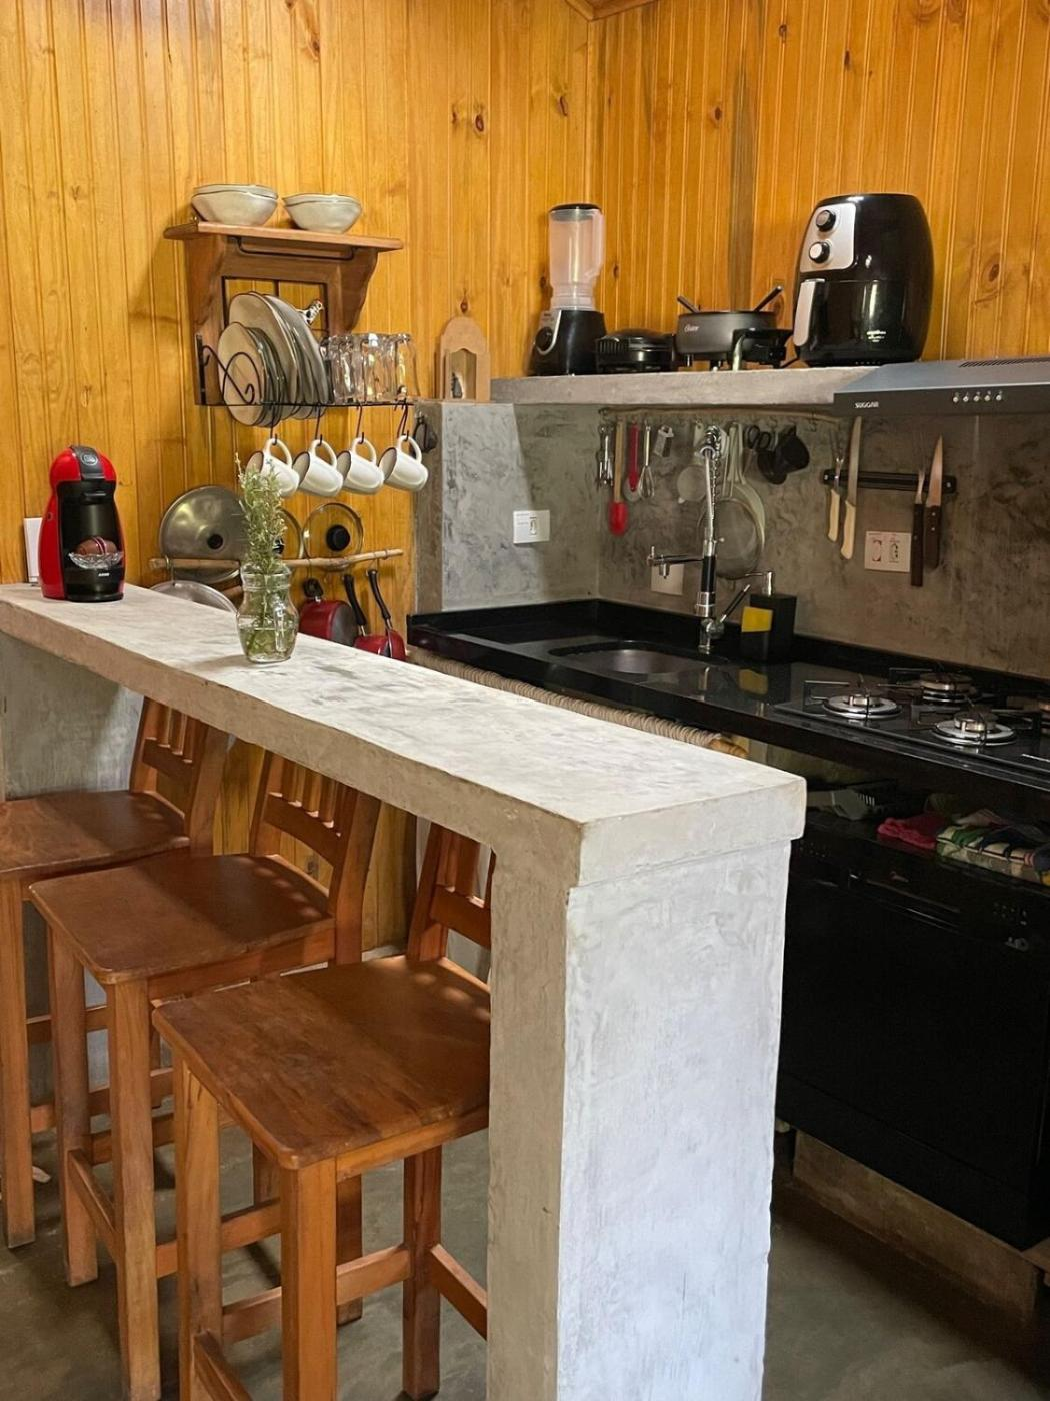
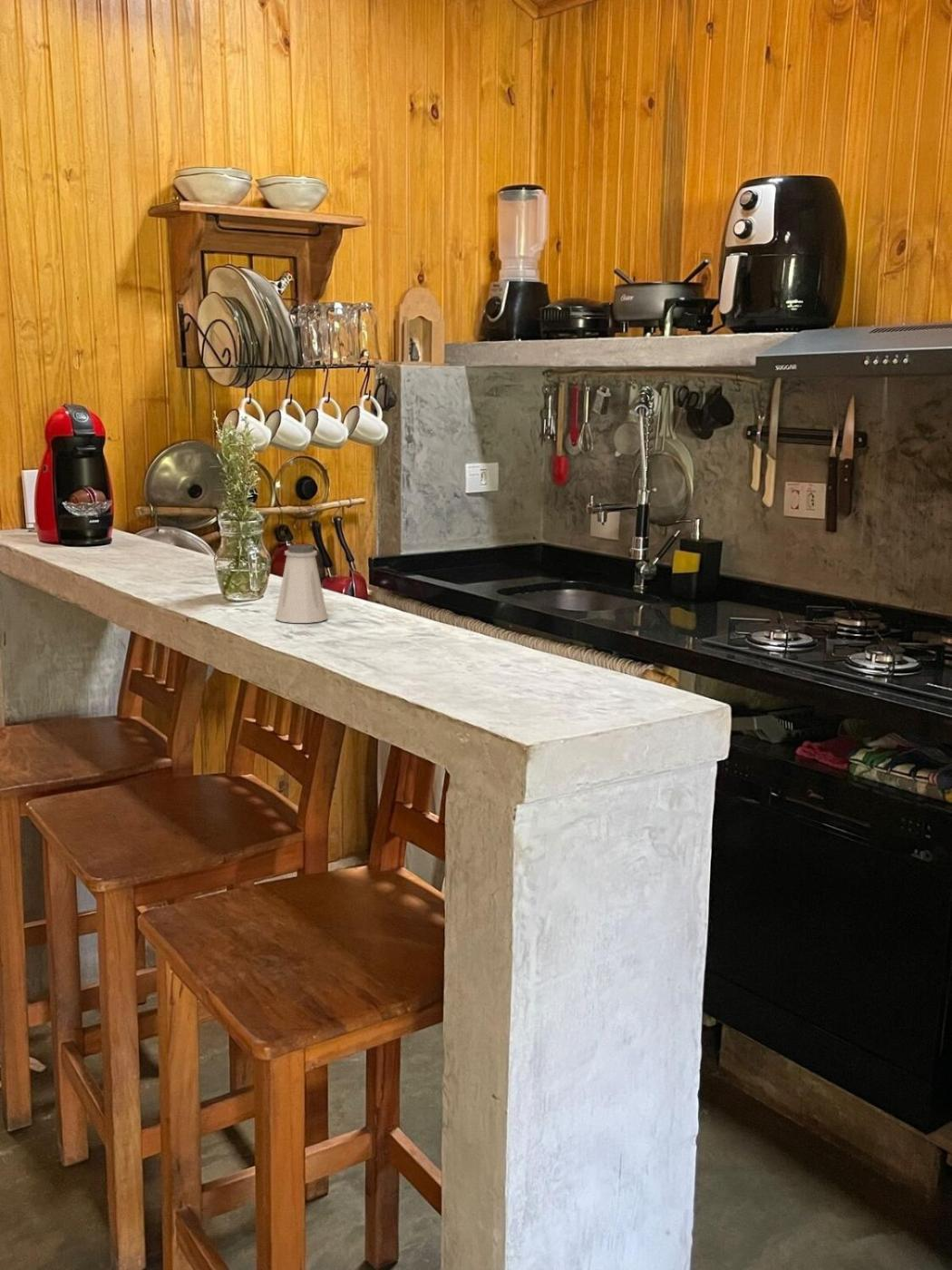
+ saltshaker (301, 581)
